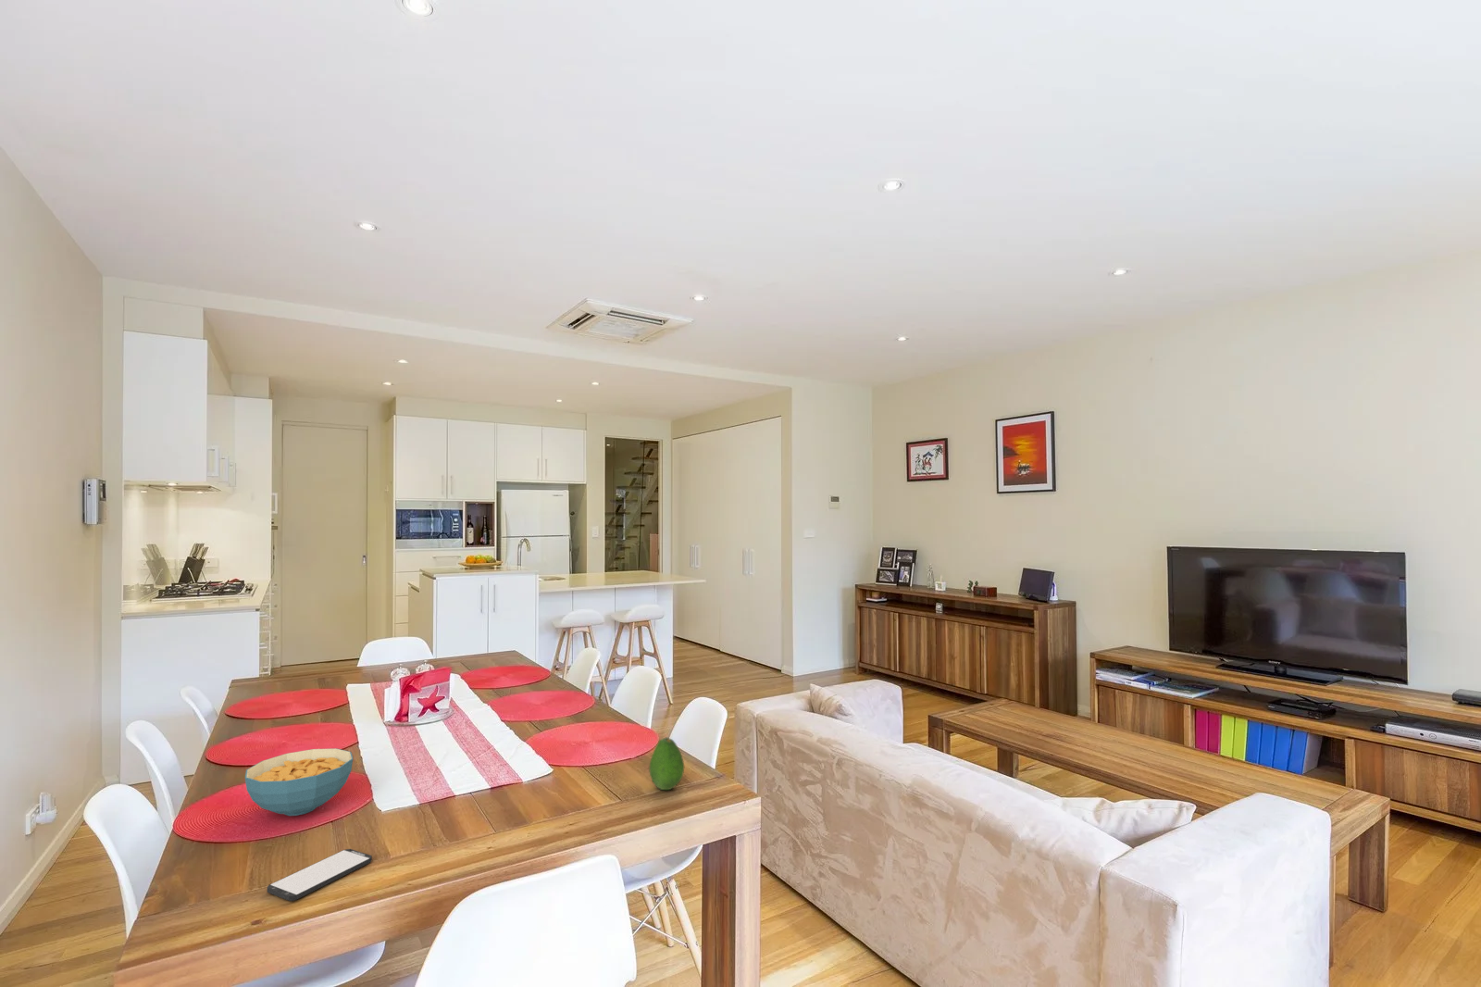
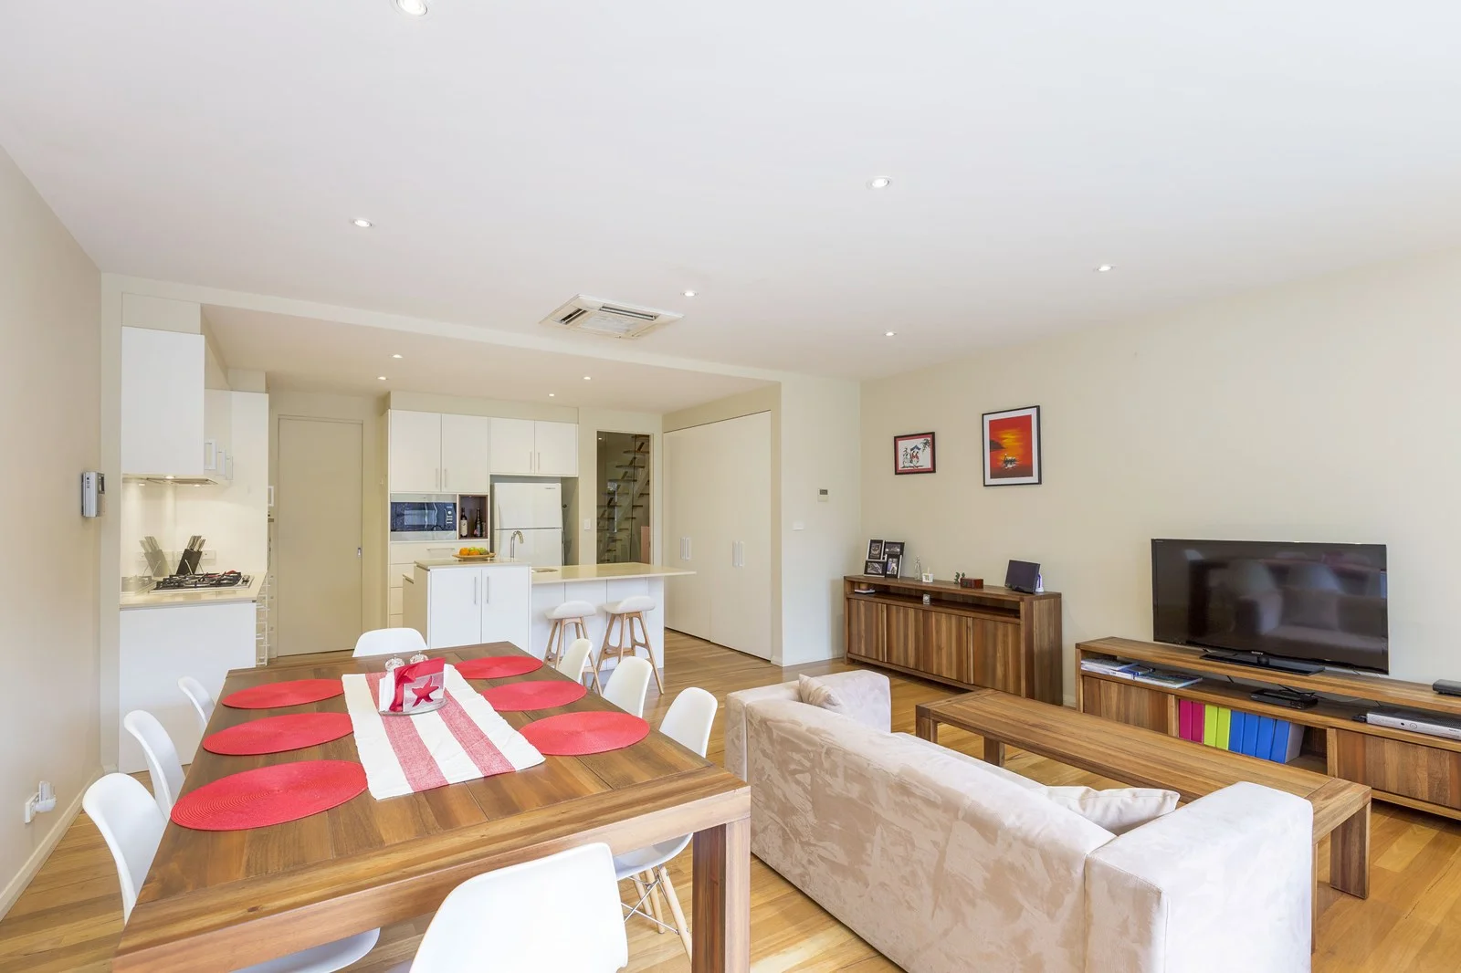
- cereal bowl (300, 787)
- smartphone (322, 874)
- fruit (666, 763)
